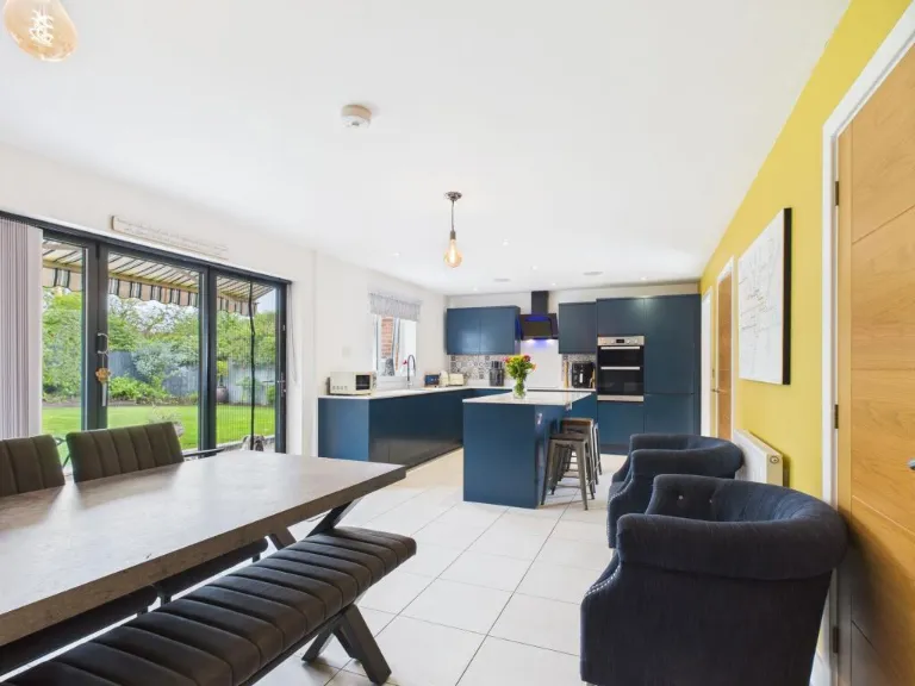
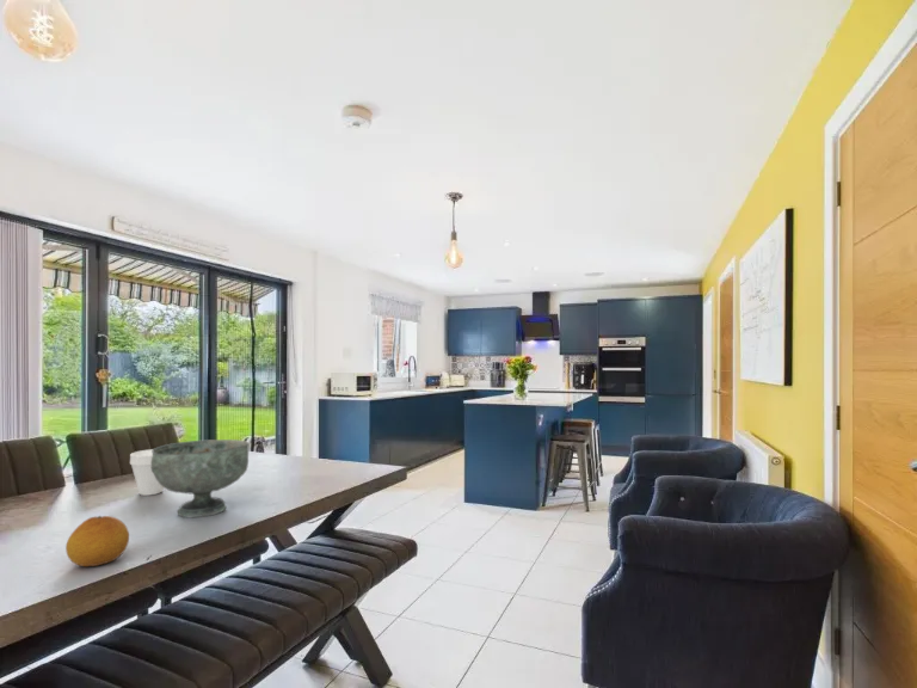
+ decorative bowl (202, 477)
+ fruit (98, 539)
+ cup (150, 472)
